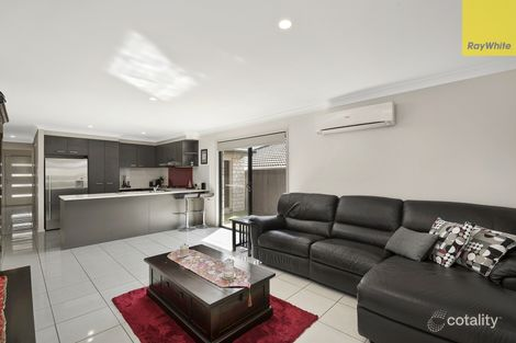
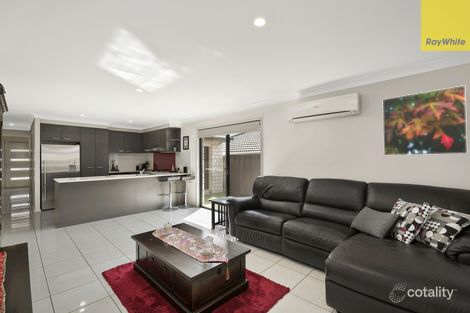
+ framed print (420, 123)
